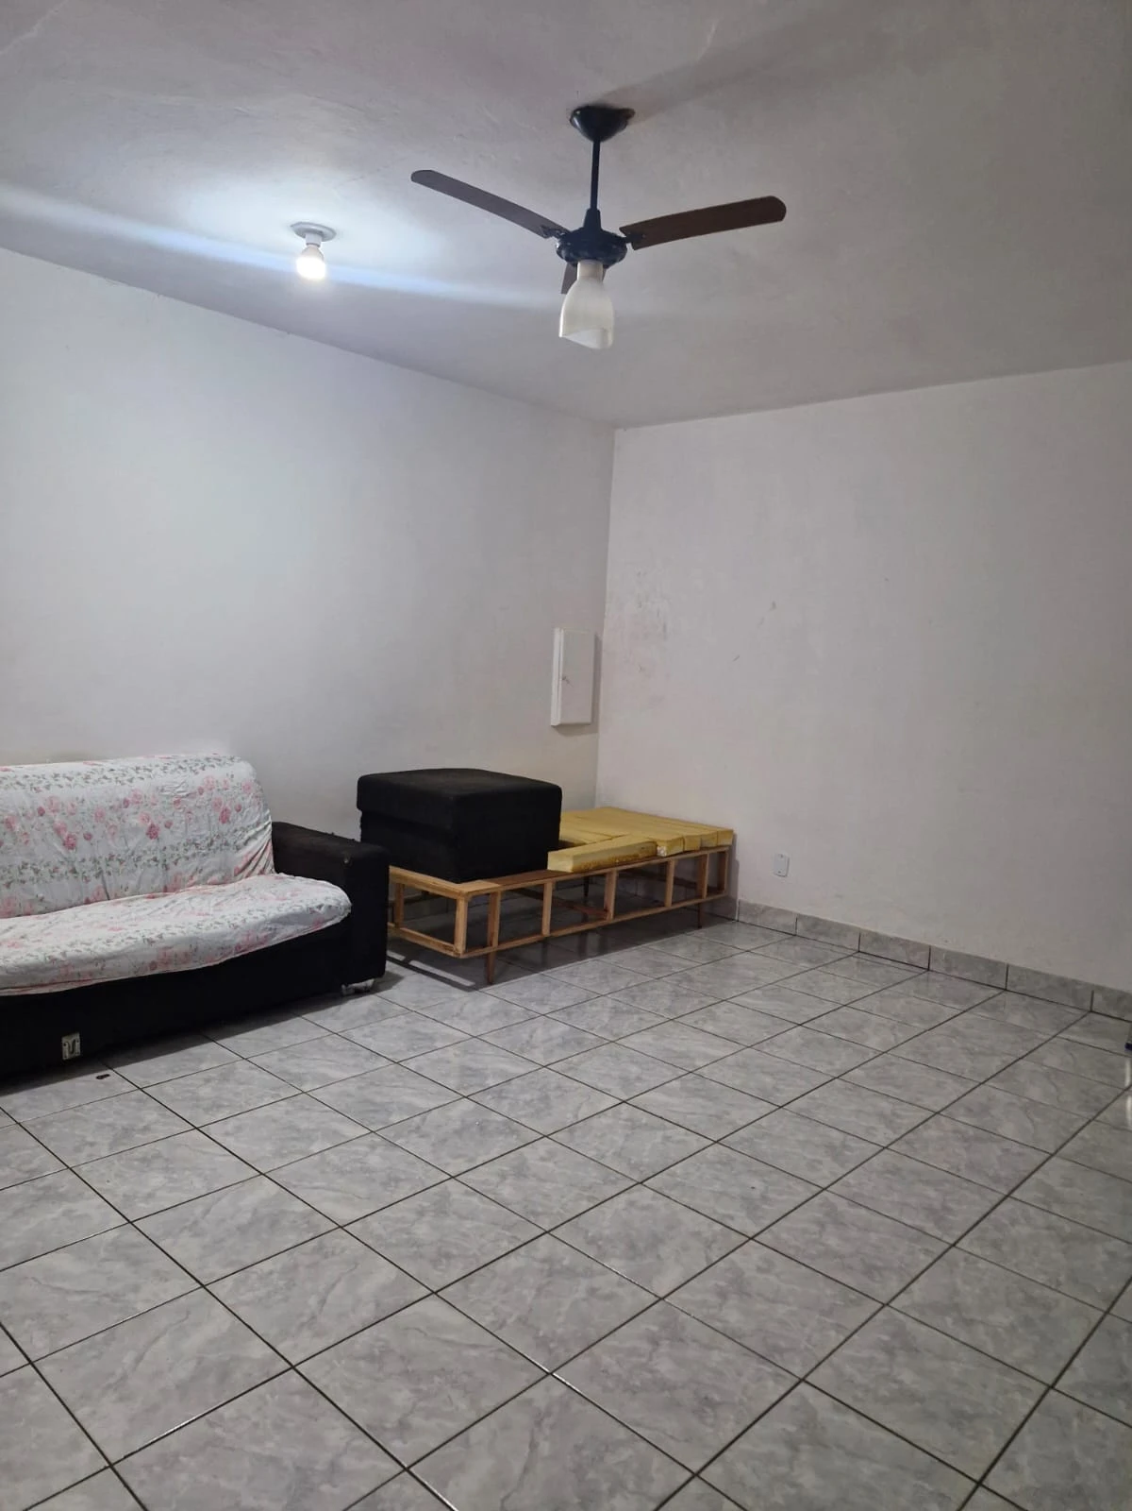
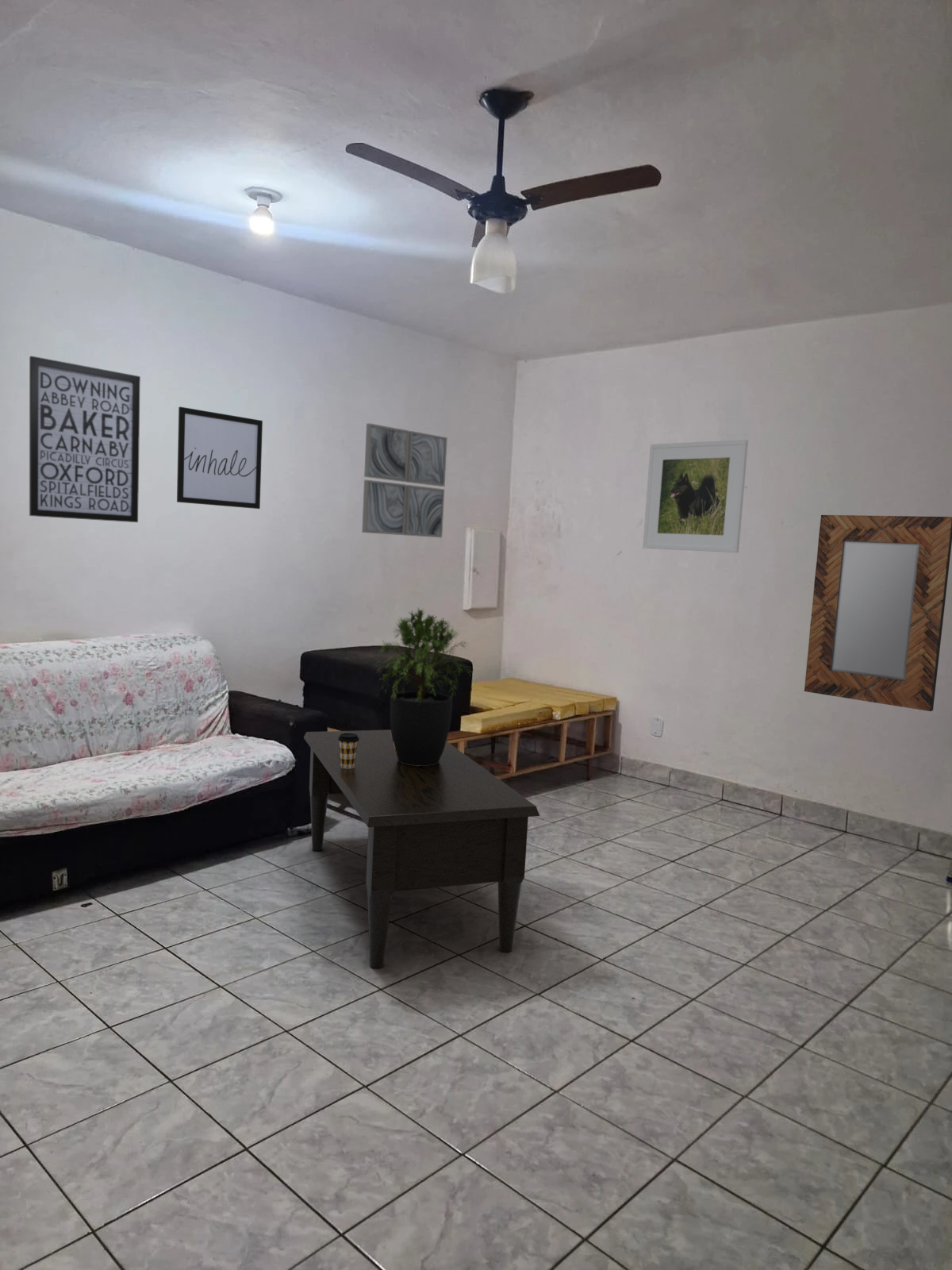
+ potted plant (420, 683)
+ coffee table (402, 829)
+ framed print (693, 496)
+ coffee cup (347, 750)
+ wall art (221, 460)
+ wall art (86, 444)
+ wall art (405, 484)
+ home mirror (874, 609)
